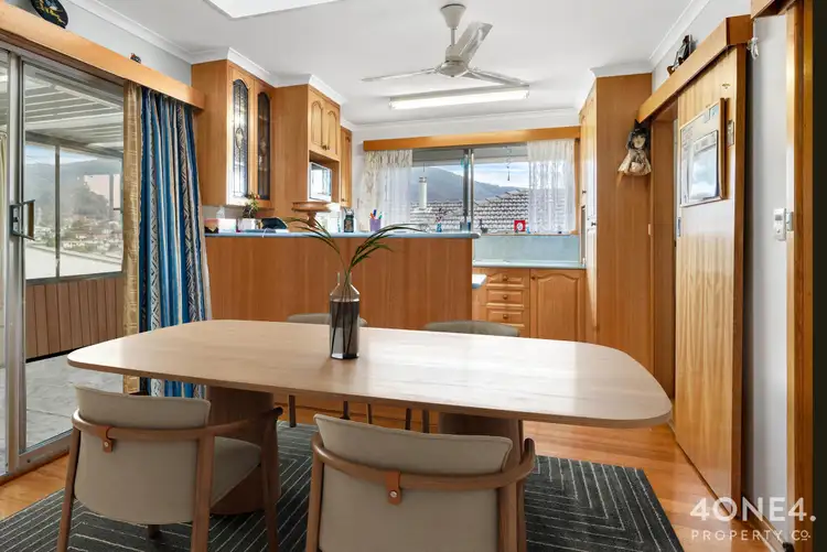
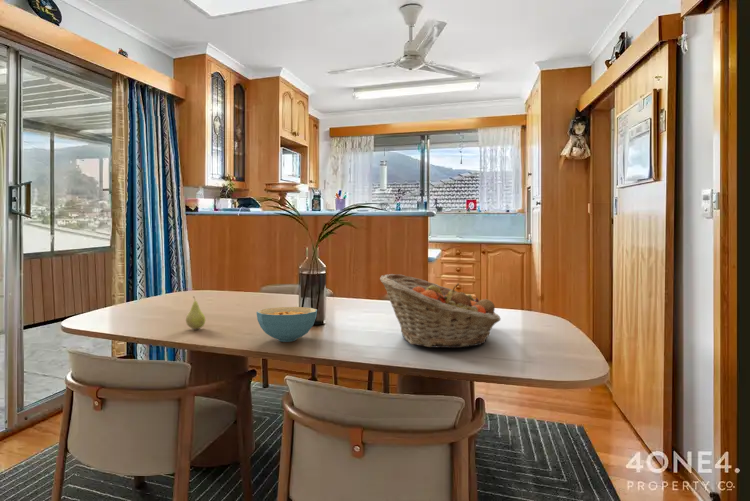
+ cereal bowl (287, 325)
+ fruit (195, 312)
+ fruit basket (438, 306)
